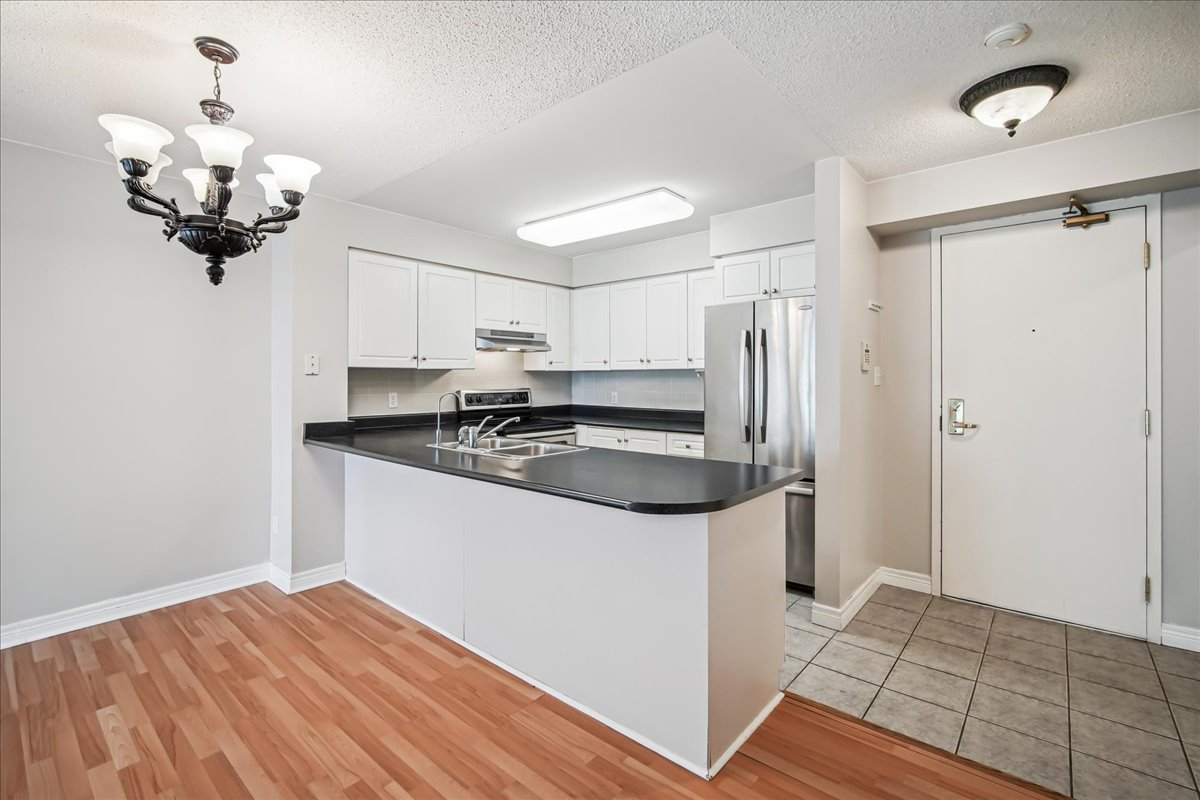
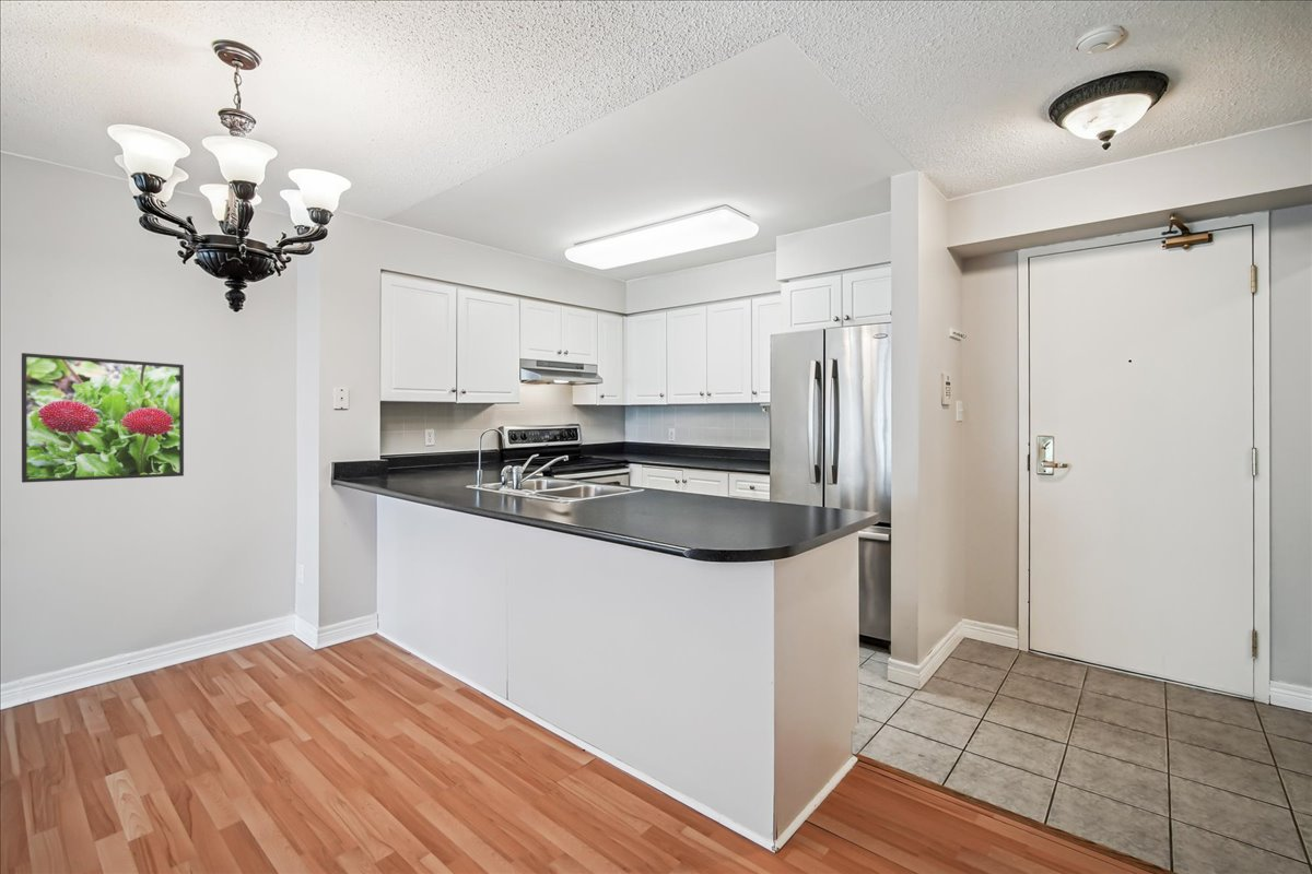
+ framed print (108, 418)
